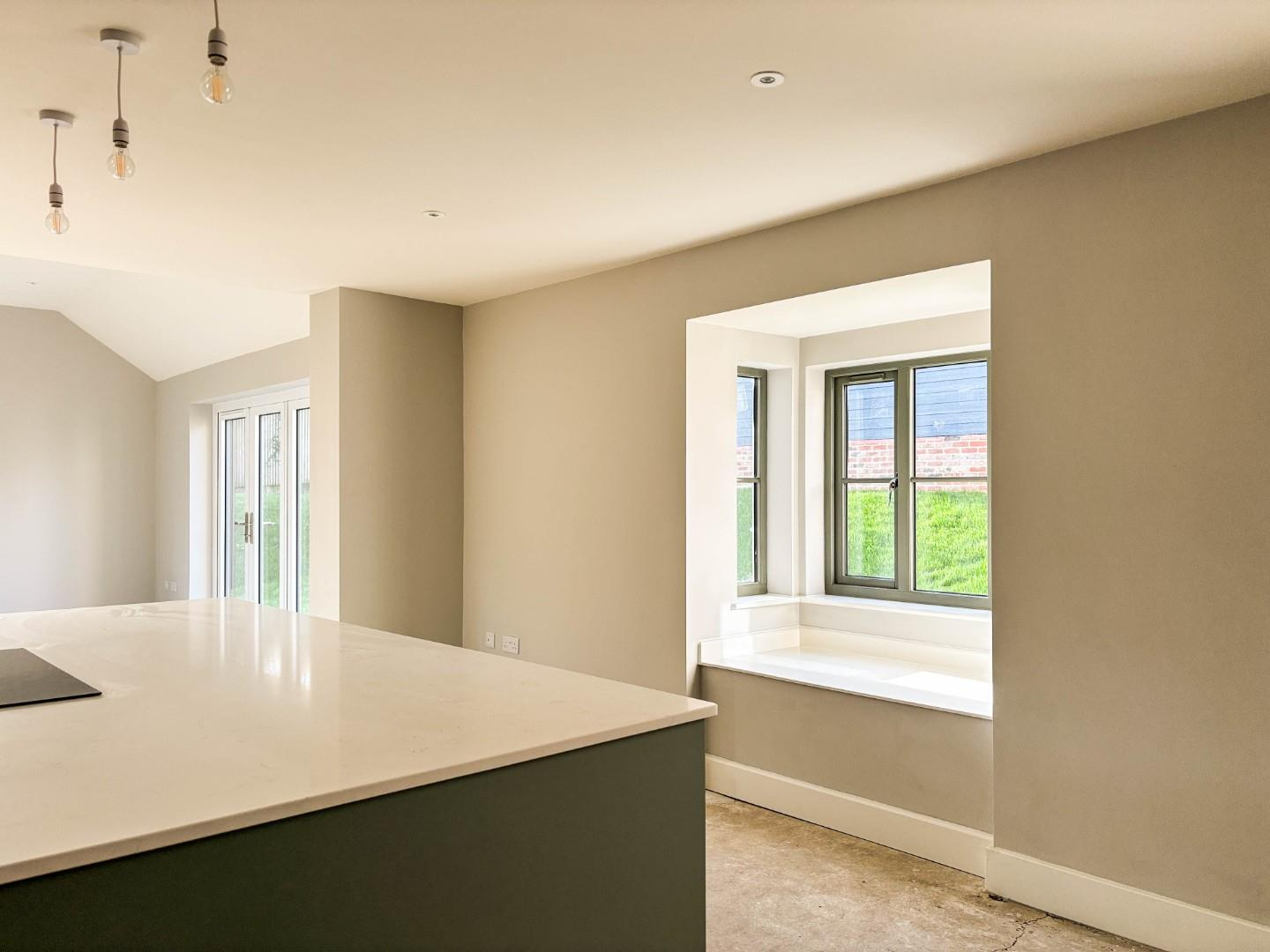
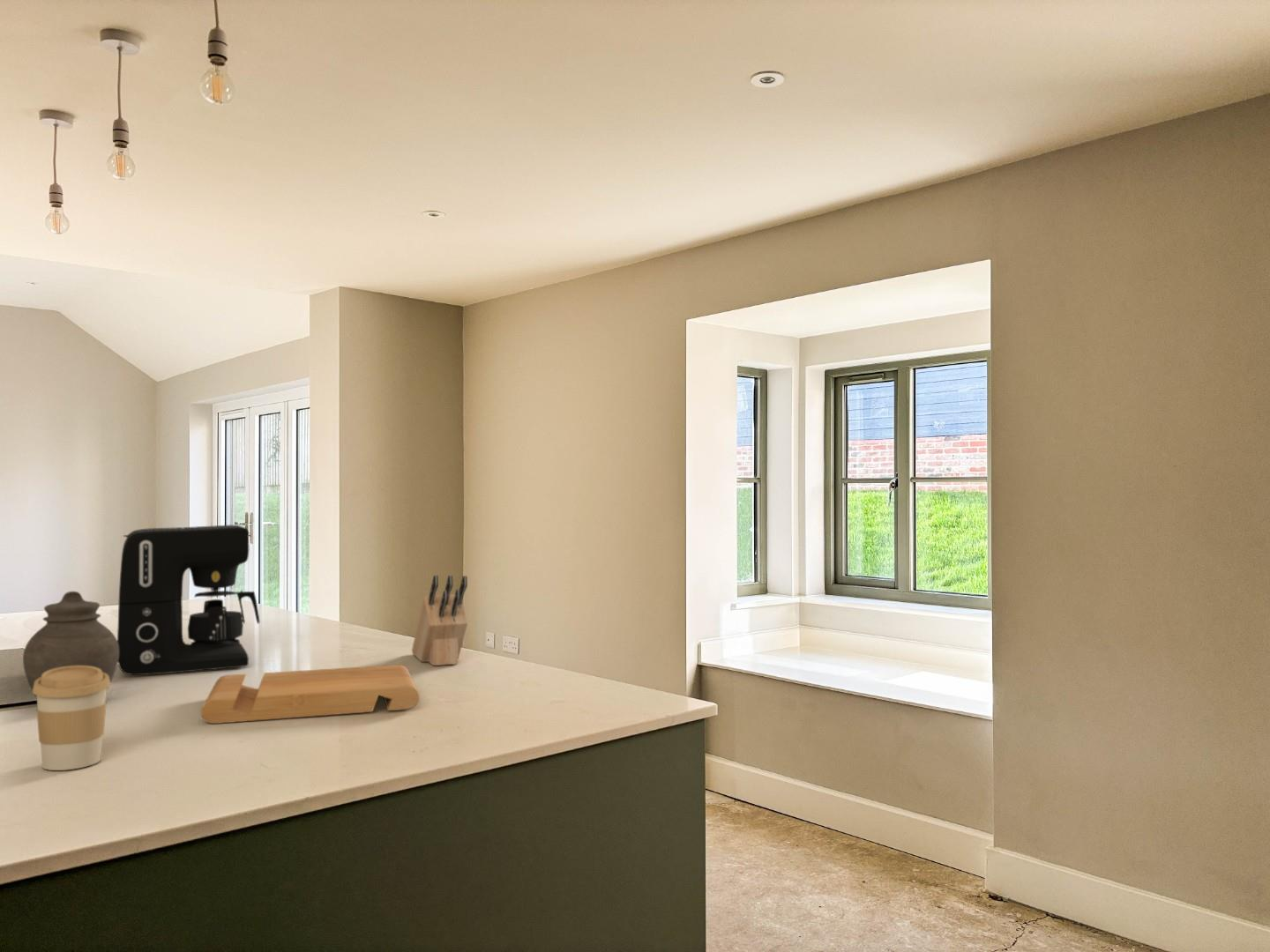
+ coffee cup (71, 716)
+ jar (71, 647)
+ knife block (440, 615)
+ cutting board (314, 691)
+ coffee maker (195, 596)
